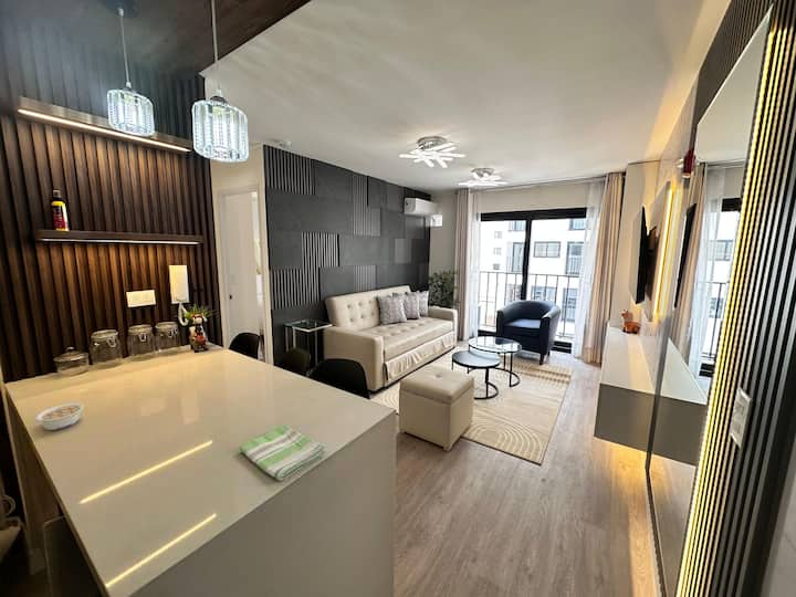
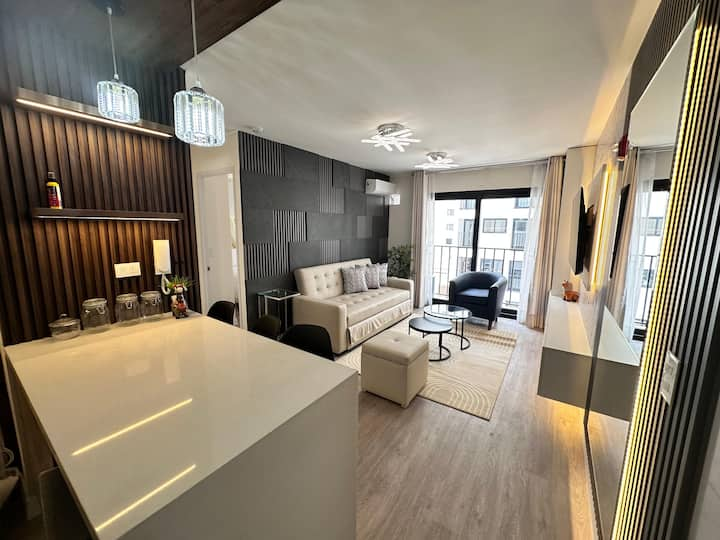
- legume (61, 417)
- dish towel (282, 448)
